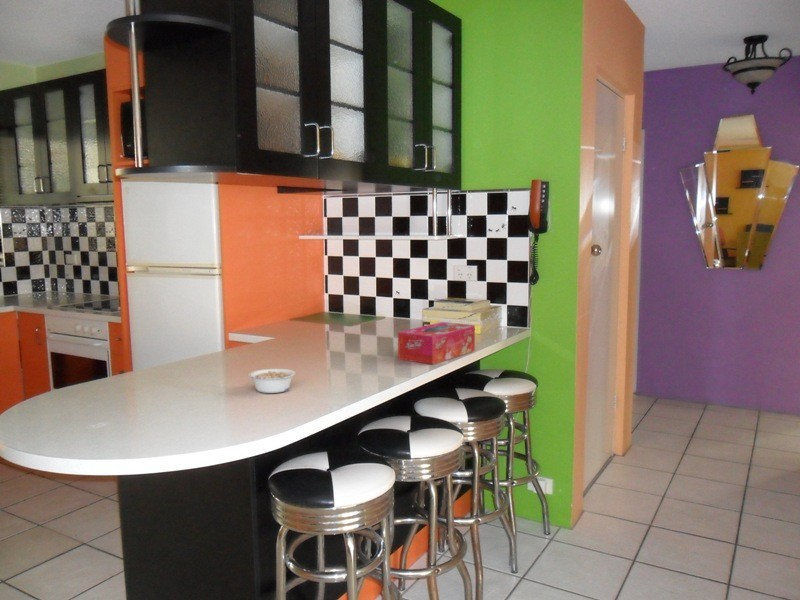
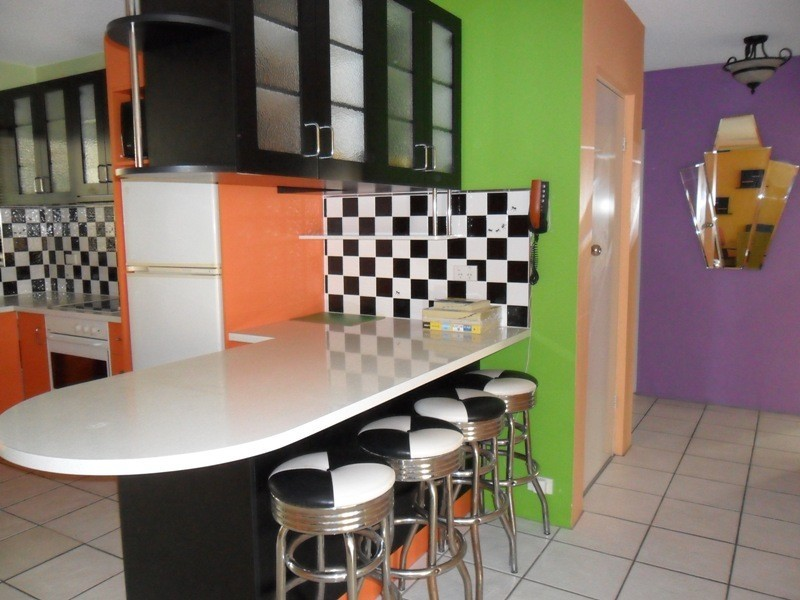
- tissue box (437, 341)
- legume (274, 379)
